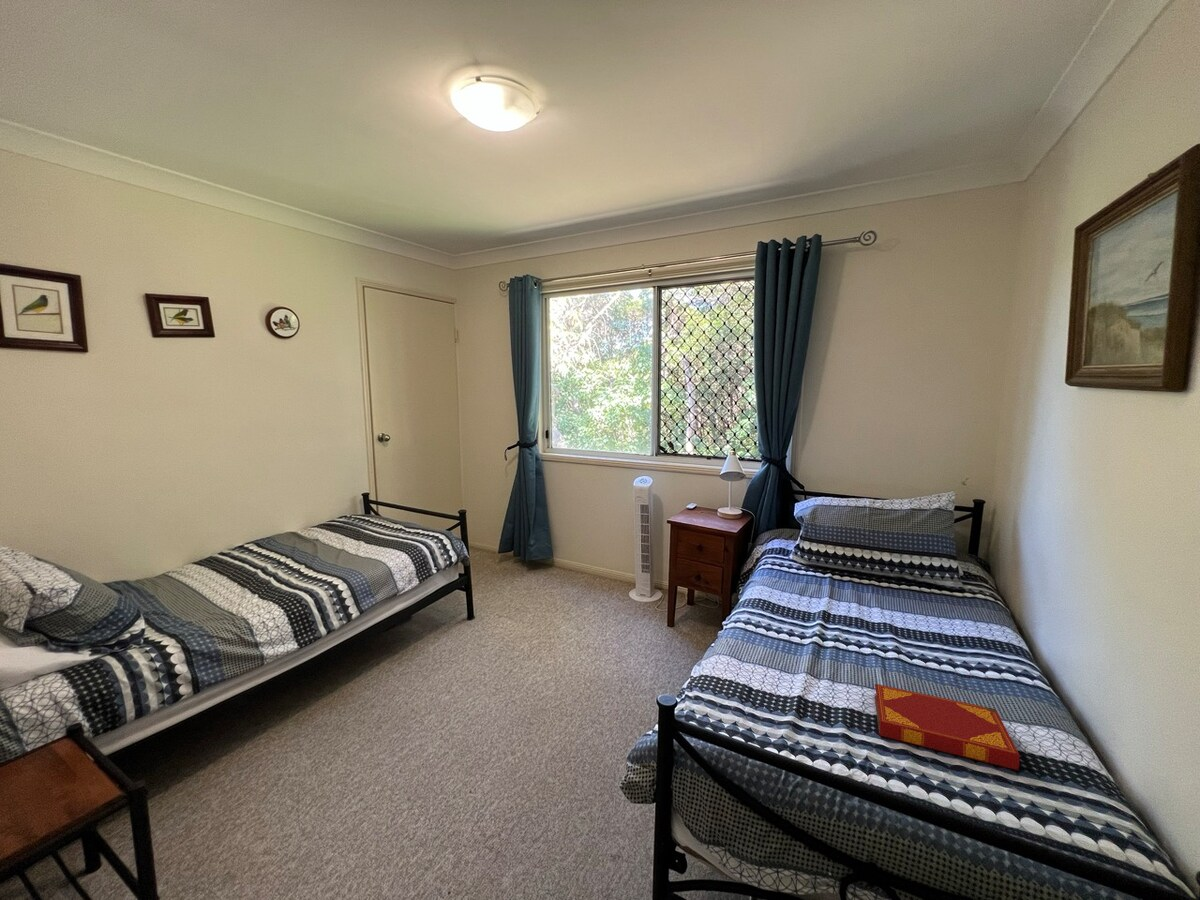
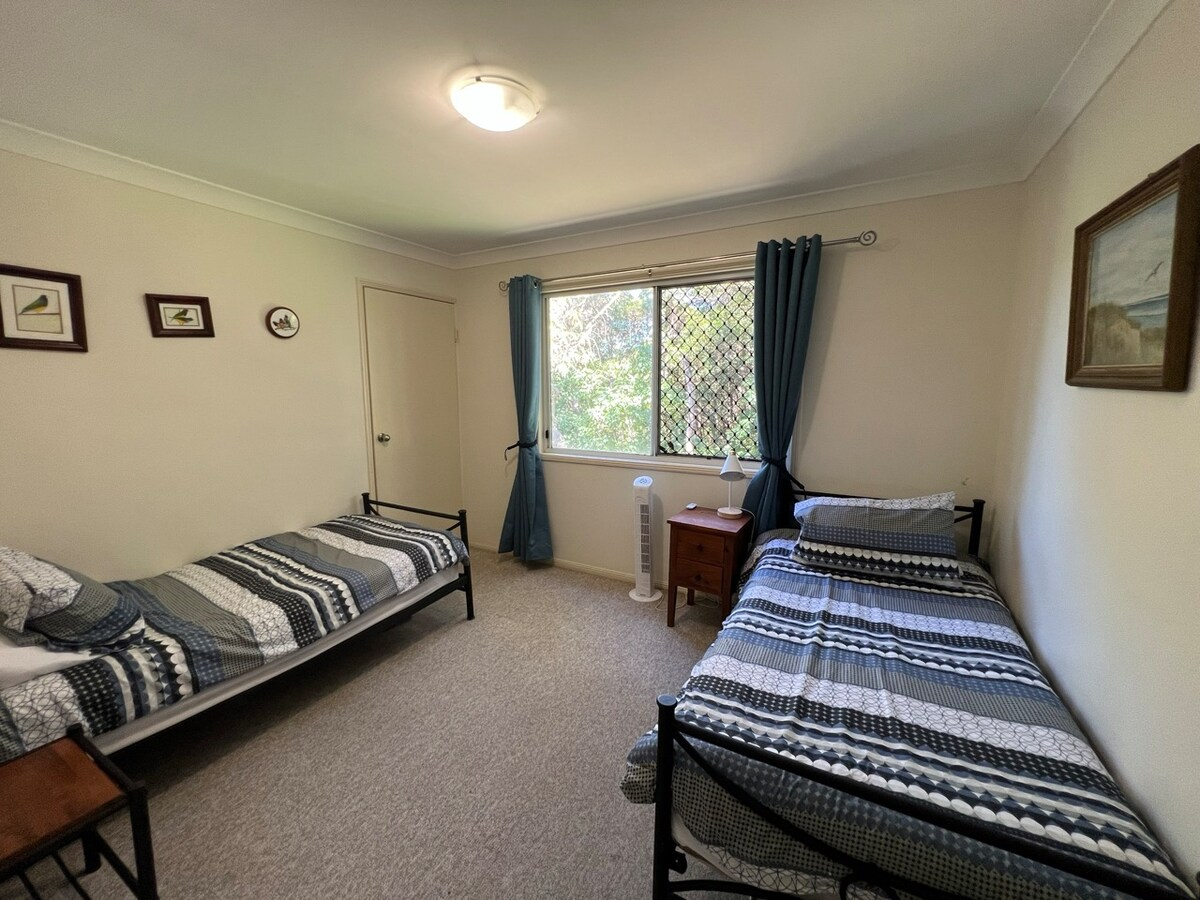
- hardback book (938, 722)
